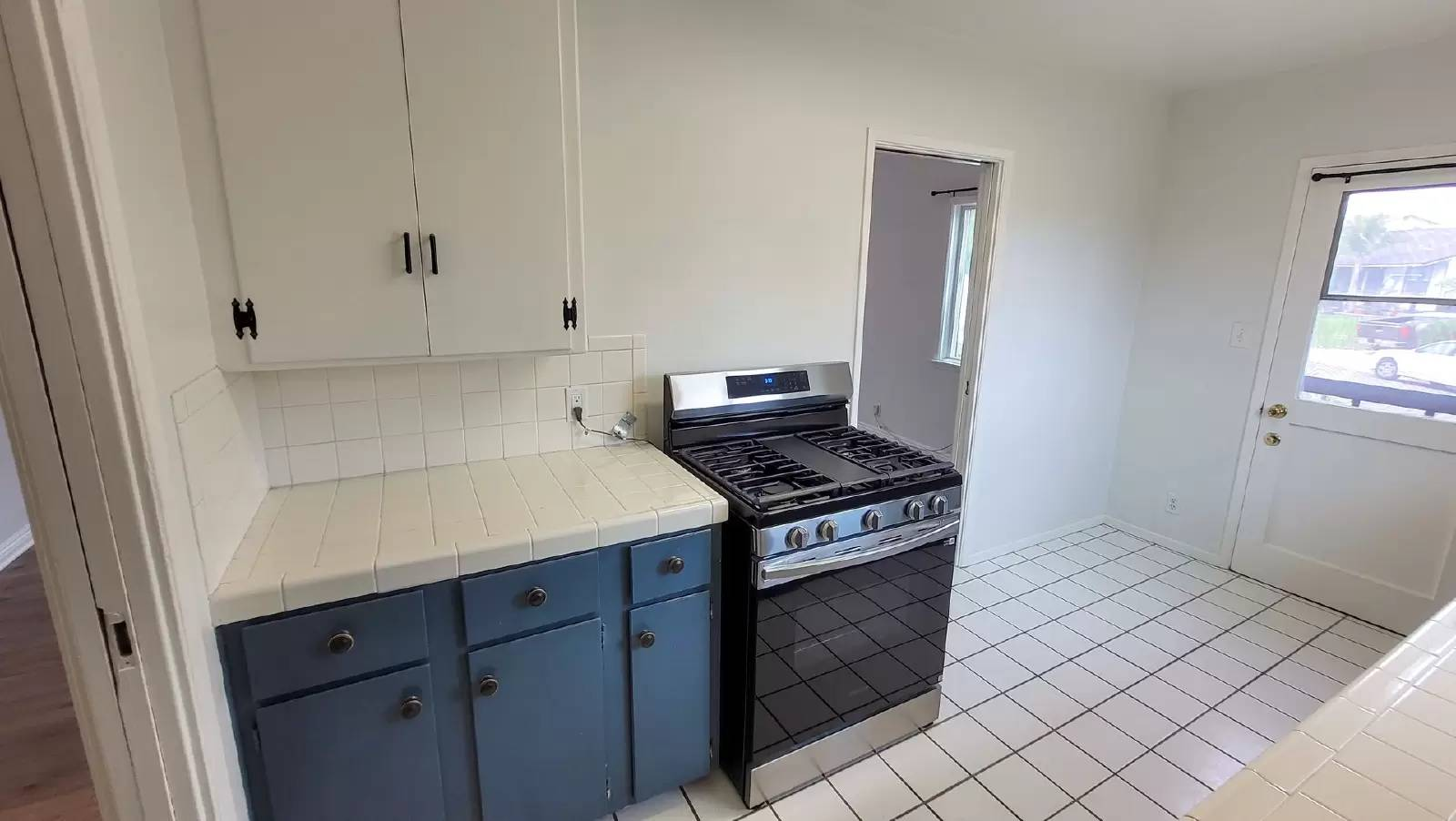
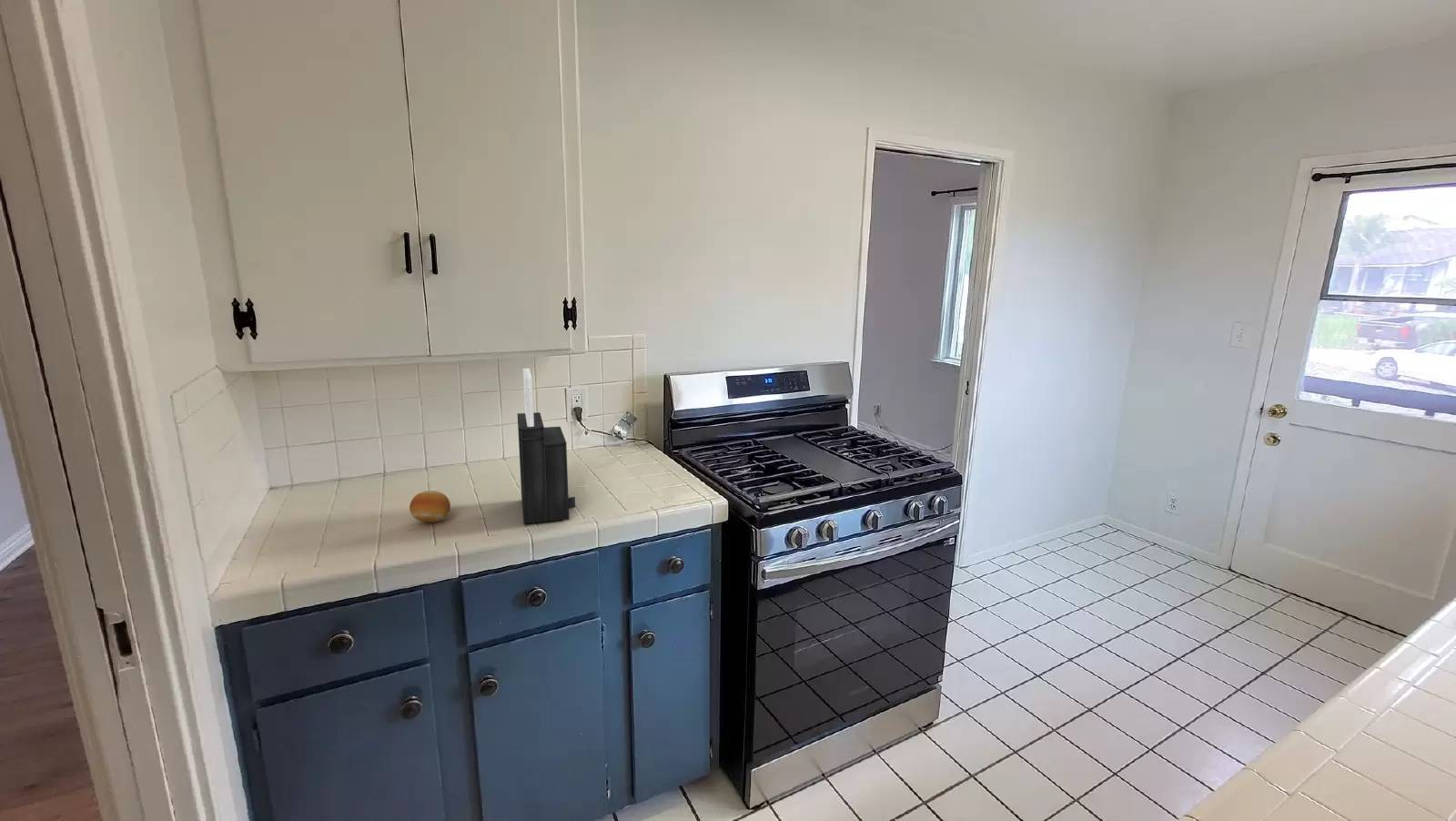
+ knife block (546, 441)
+ fruit (430, 506)
